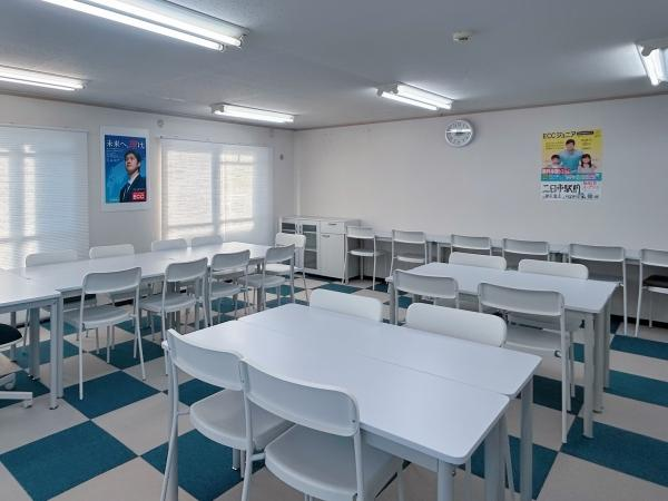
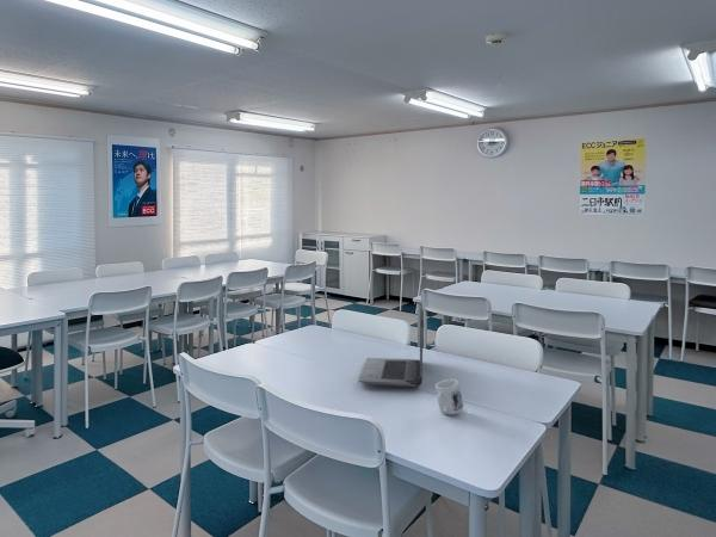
+ mug (449, 397)
+ laptop computer (388, 358)
